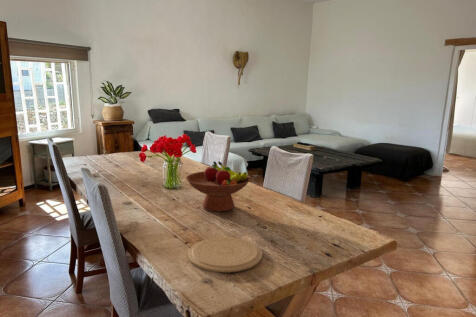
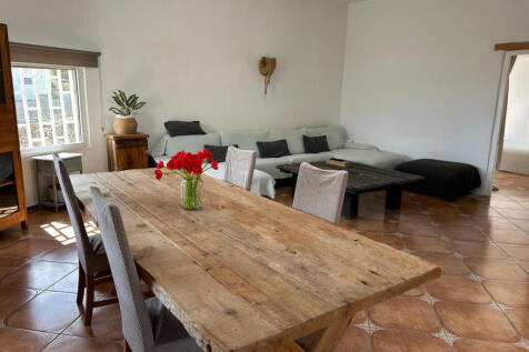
- fruit bowl (218, 186)
- plate (225, 252)
